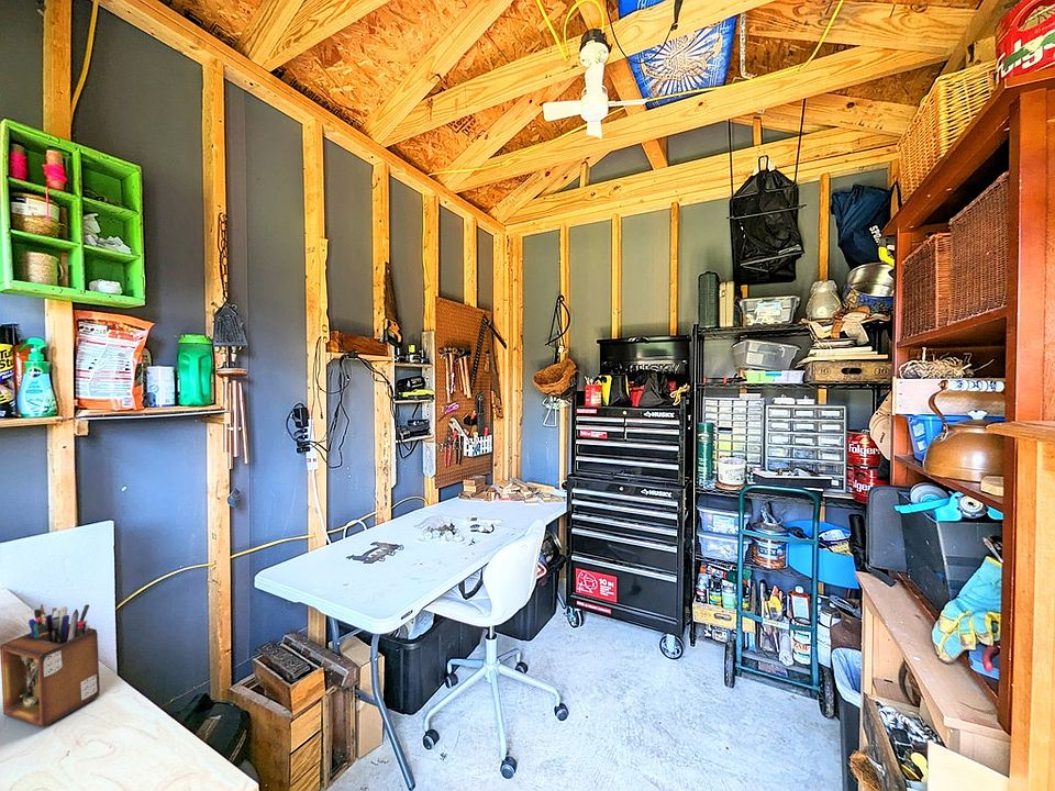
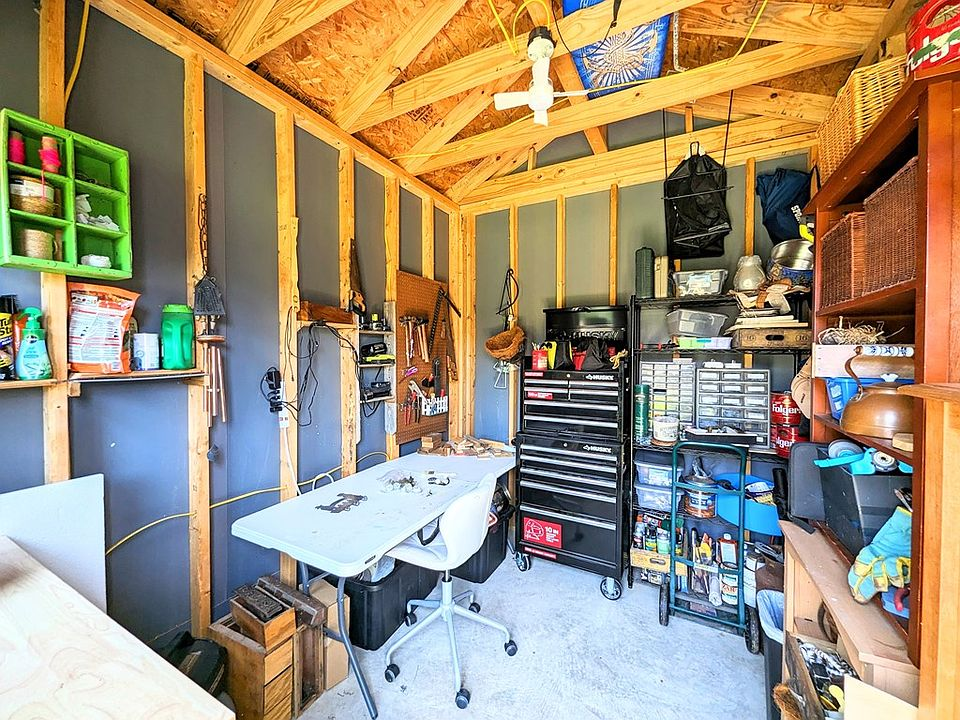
- desk organizer (51, 657)
